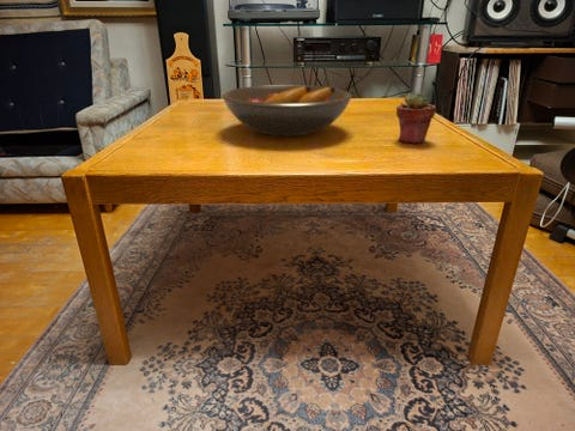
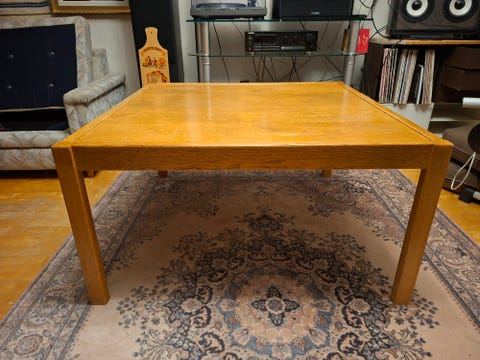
- potted succulent (414, 116)
- fruit bowl (286, 107)
